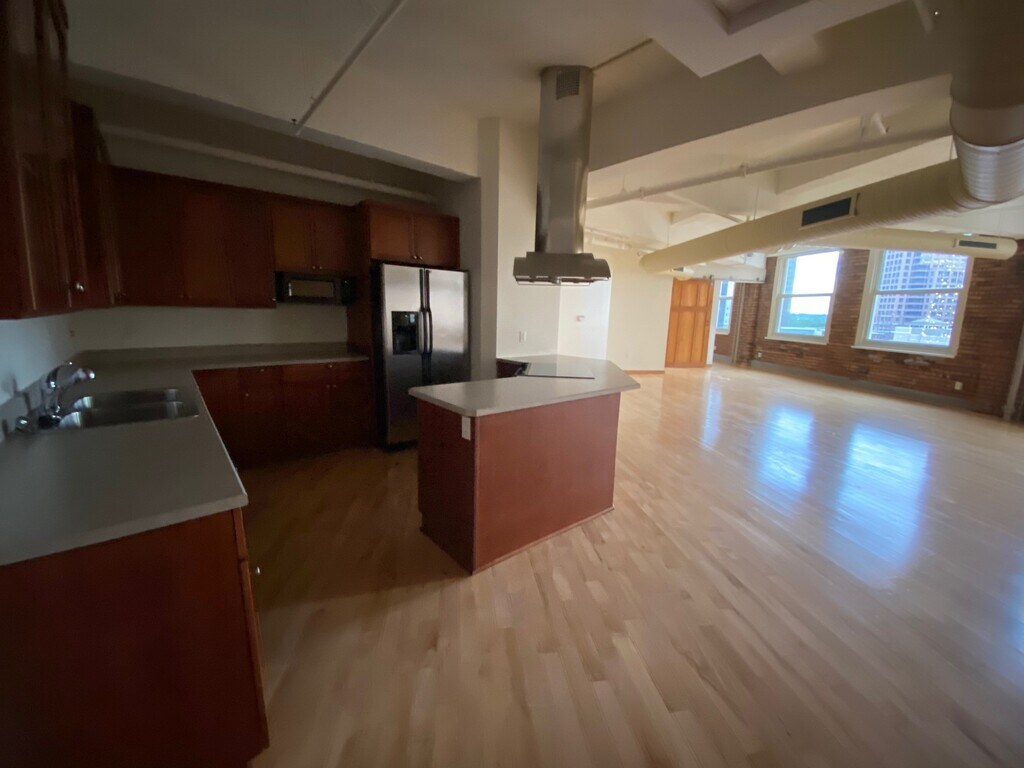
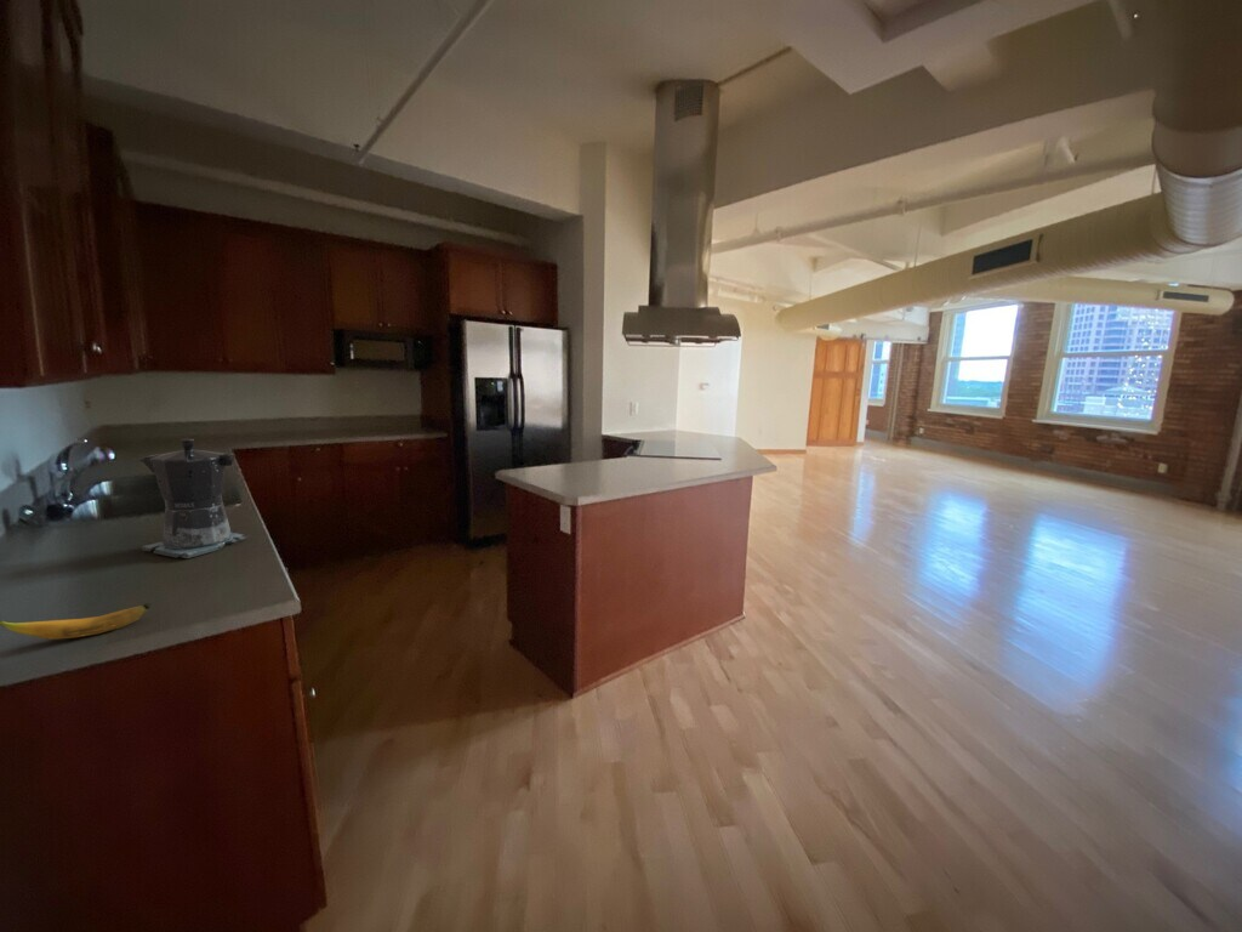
+ banana (80, 620)
+ coffee maker (194, 493)
